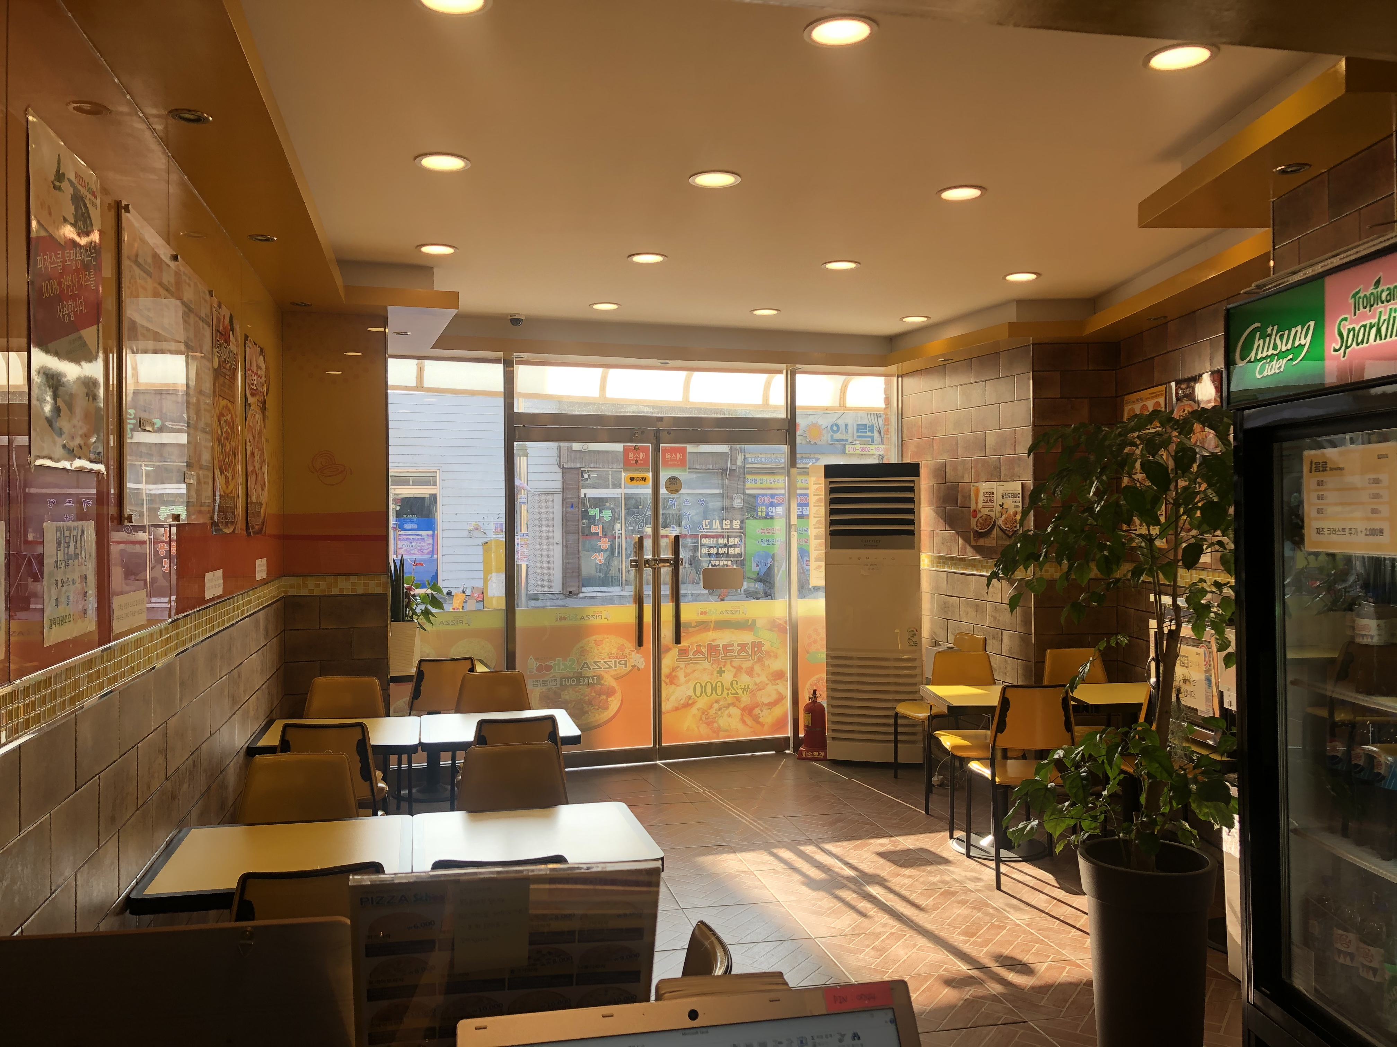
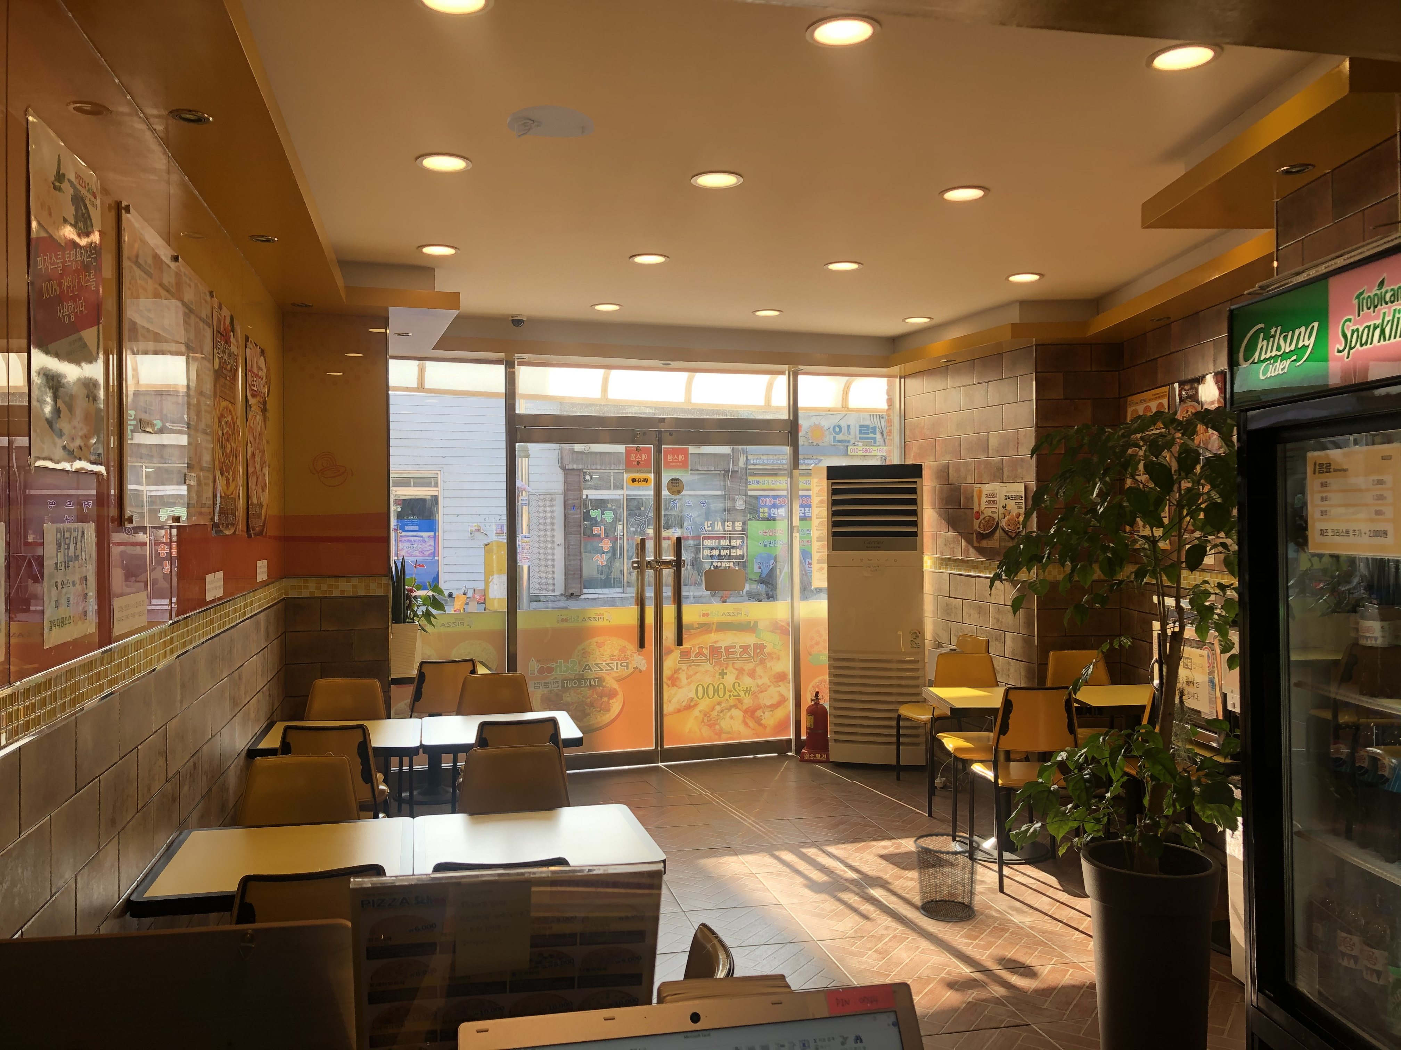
+ smoke detector (550, 127)
+ waste bin (947, 877)
